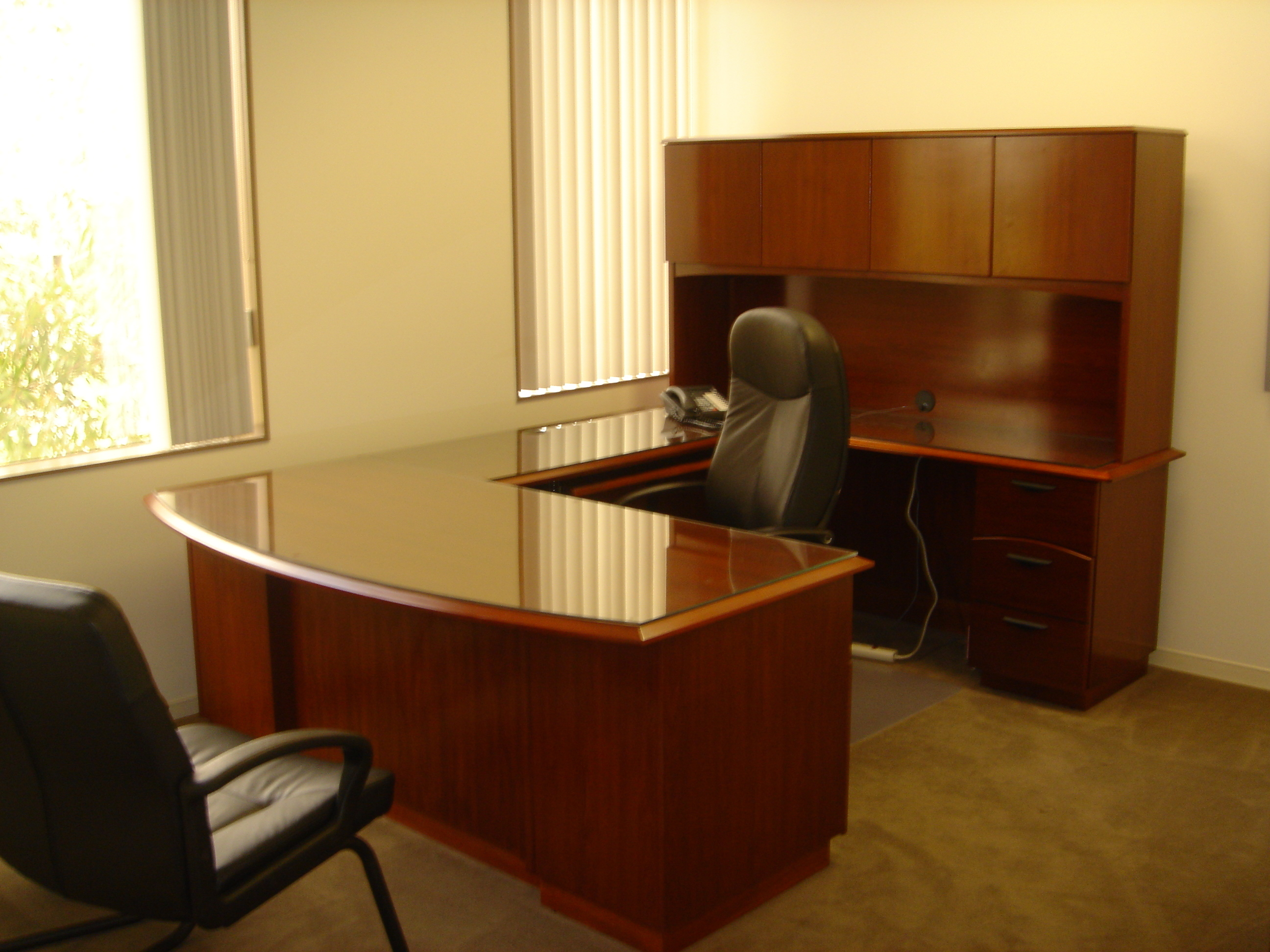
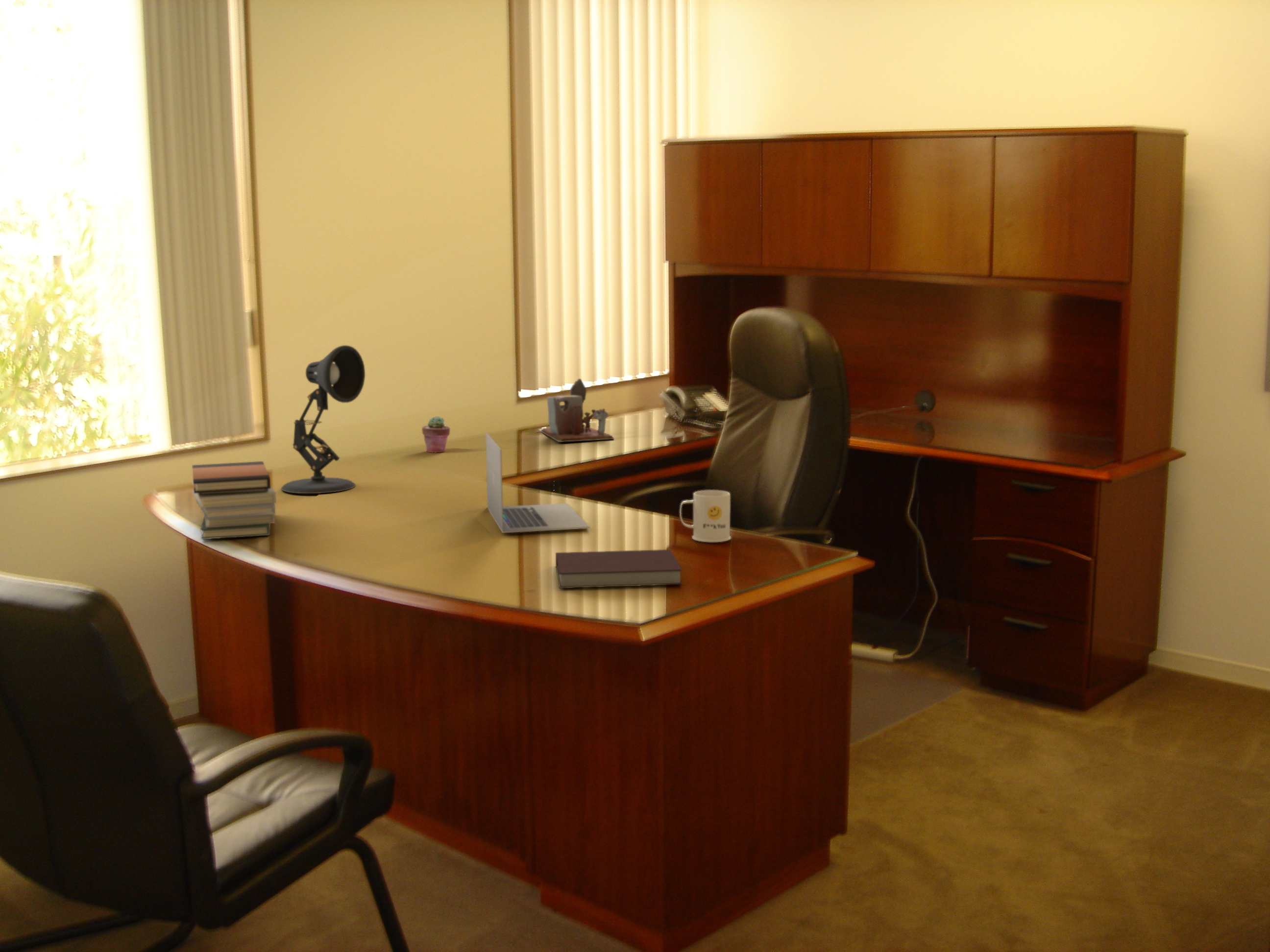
+ mug (706, 516)
+ desk lamp (318, 416)
+ notebook (617, 568)
+ desk organizer (575, 407)
+ potted succulent (436, 434)
+ laptop (540, 504)
+ book stack (233, 499)
